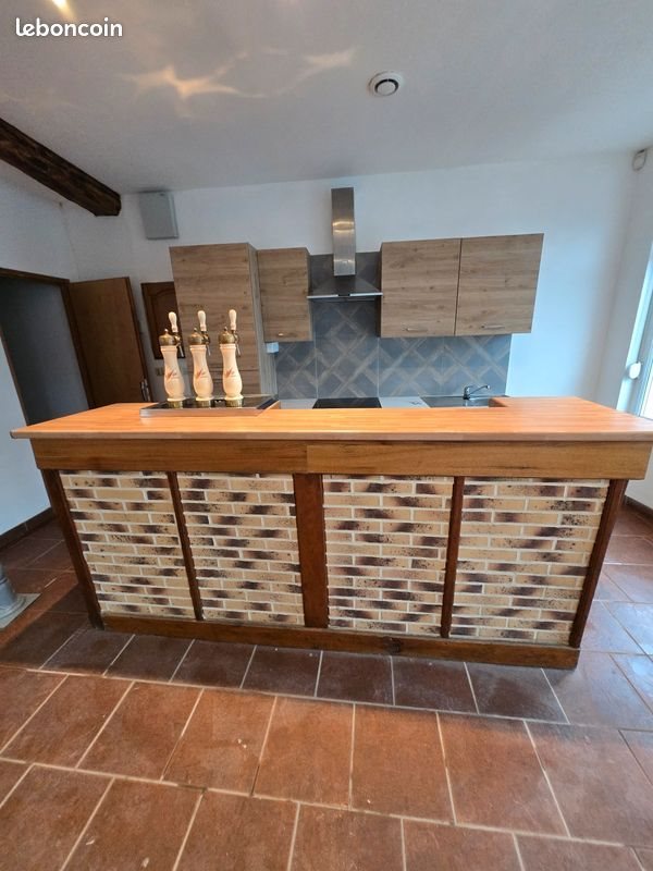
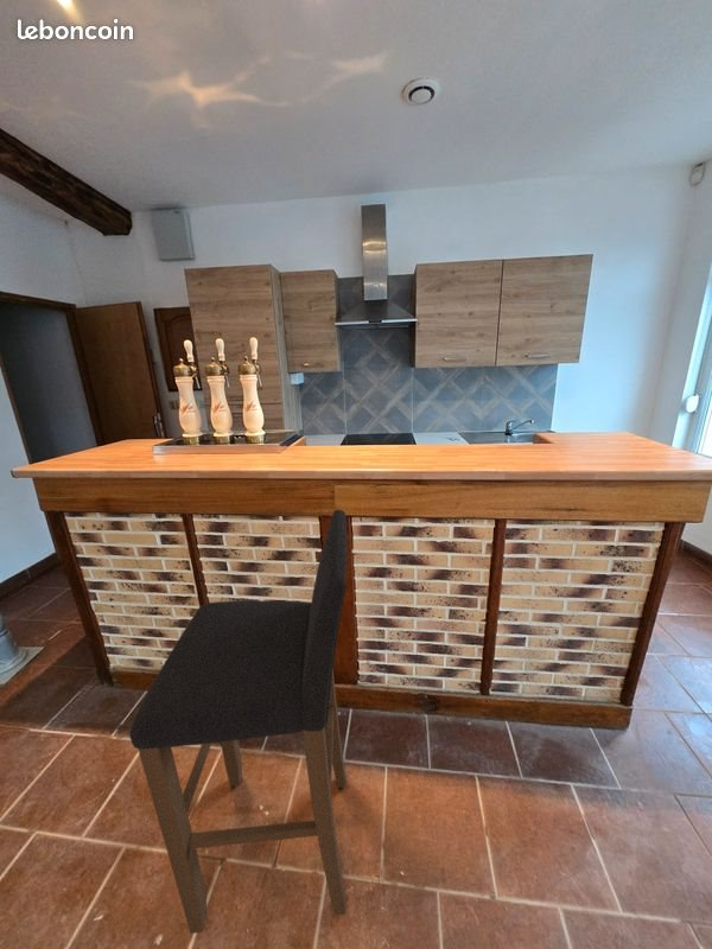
+ bar stool (263, 712)
